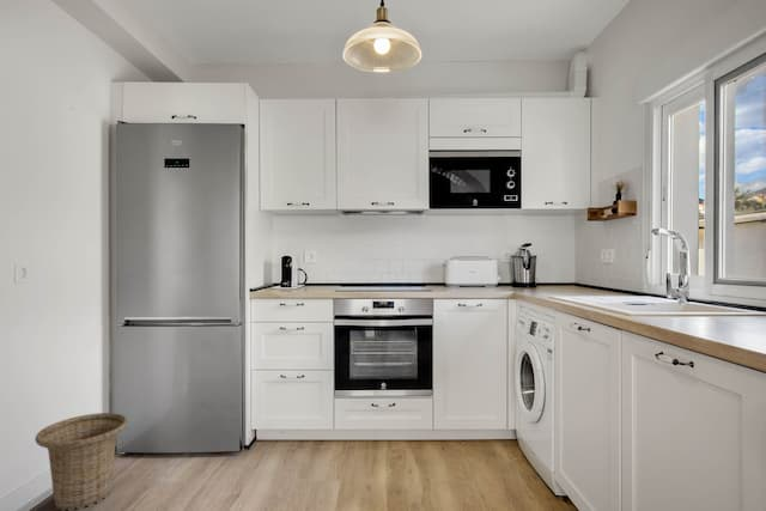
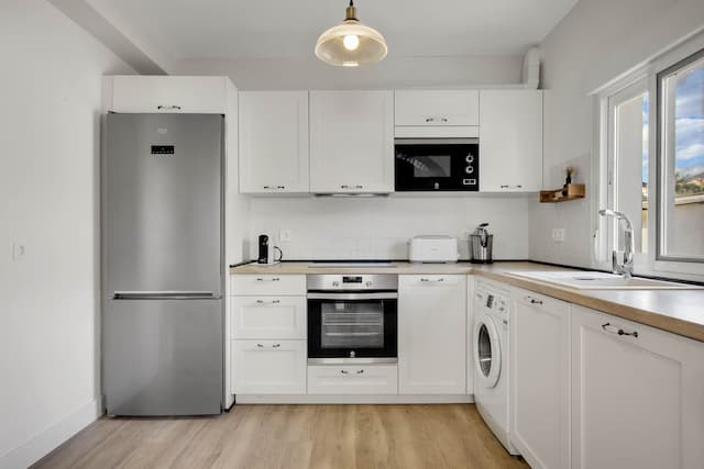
- basket (83, 462)
